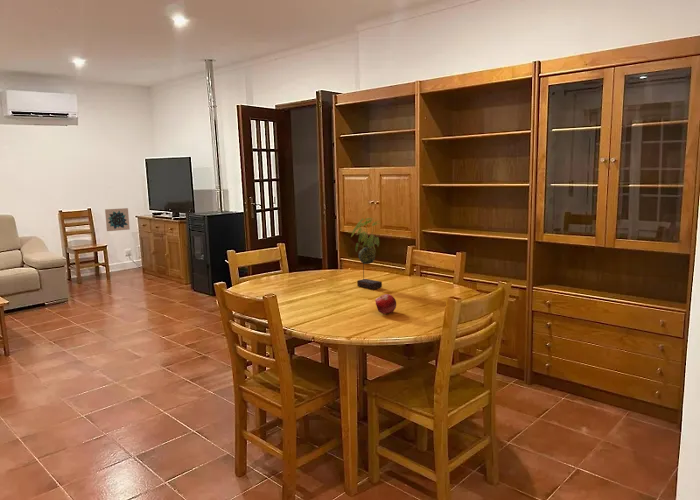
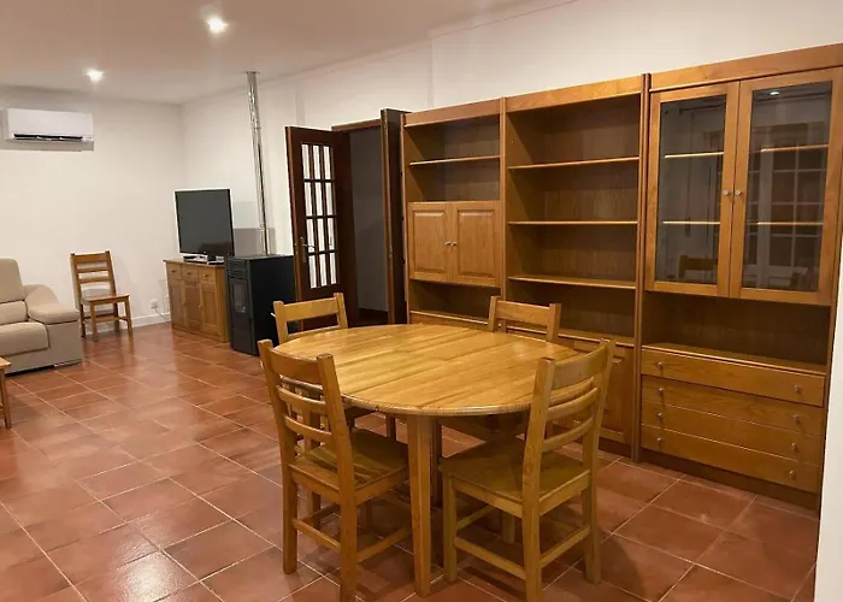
- fruit (385, 303)
- wall art (117, 219)
- plant (366, 249)
